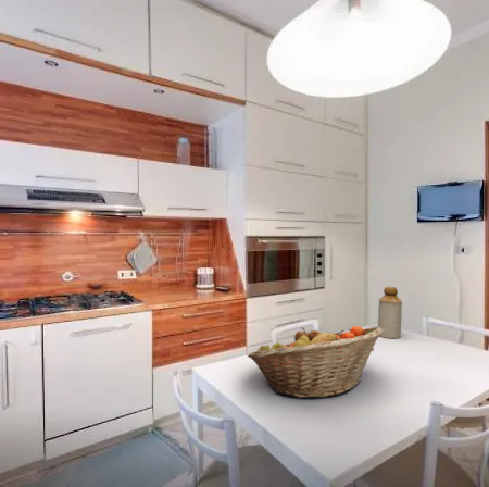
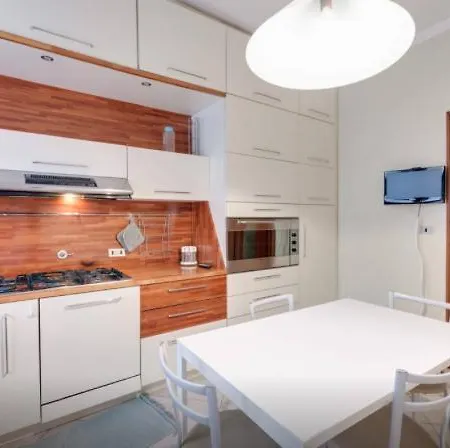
- fruit basket (316, 352)
- bottle (389, 311)
